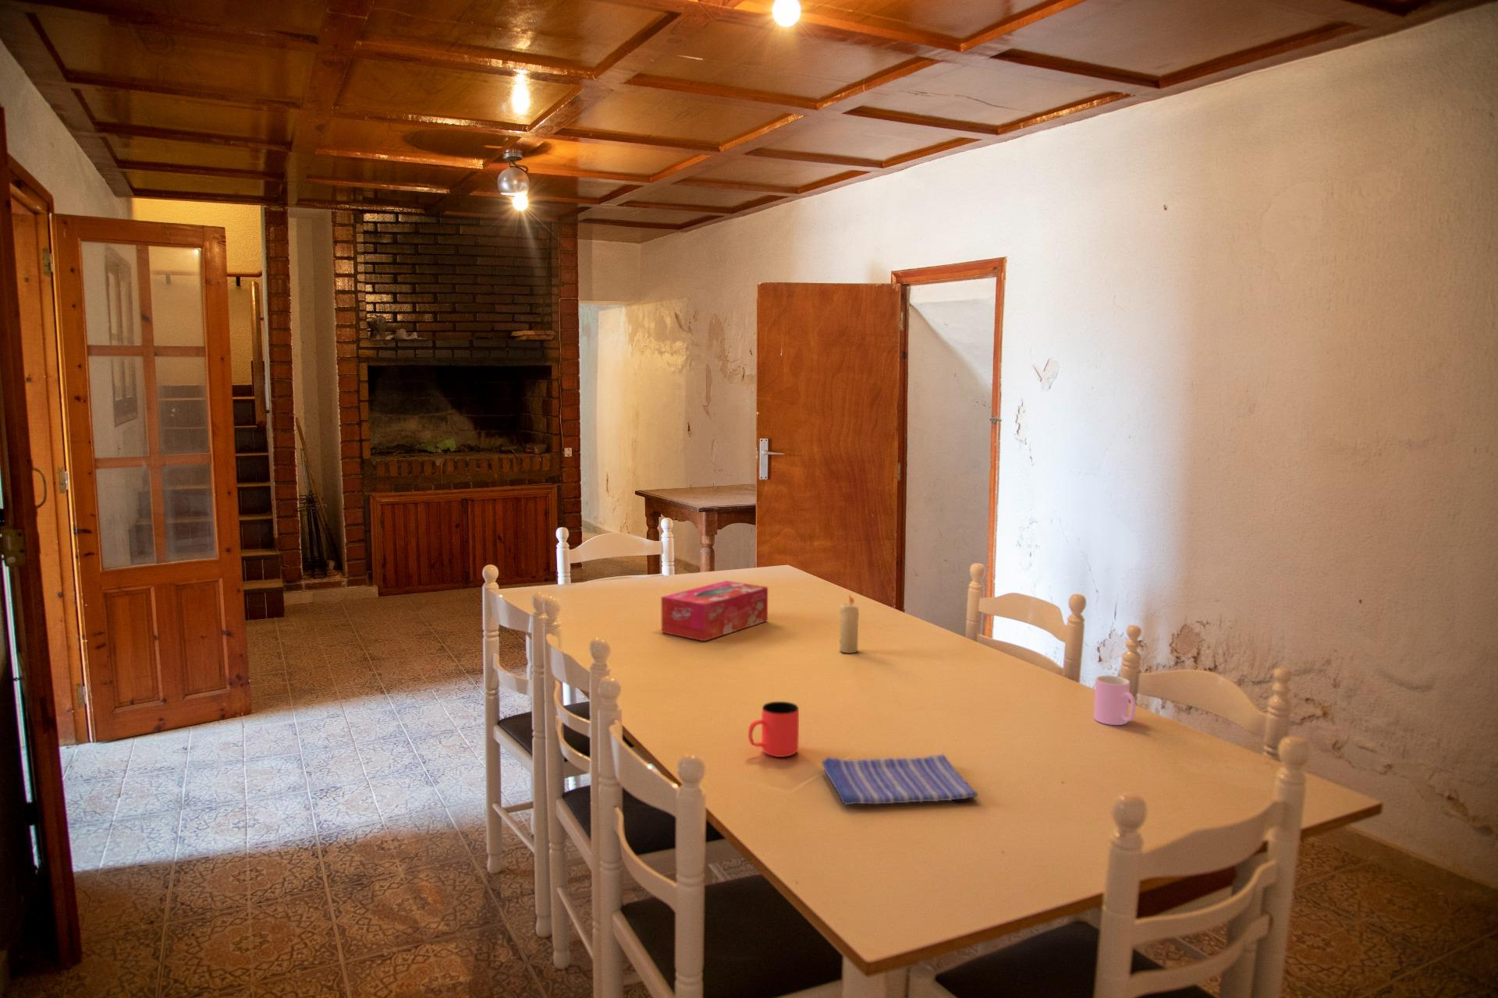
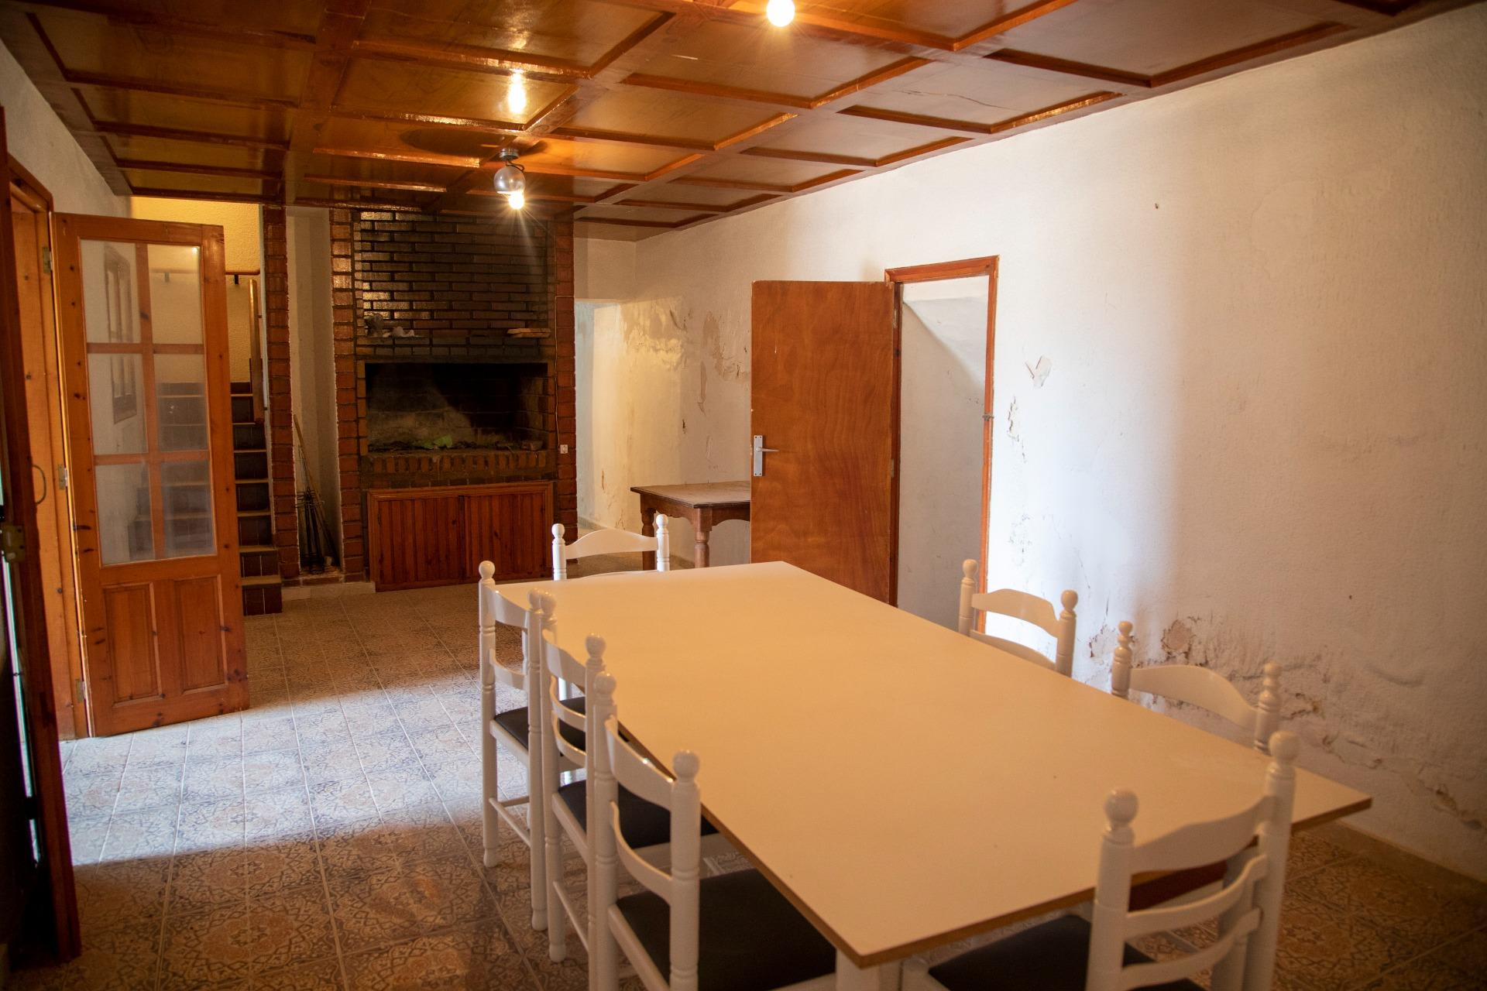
- cup (772, 731)
- cup (1117, 703)
- tissue box (716, 609)
- candle (849, 623)
- dish towel (896, 777)
